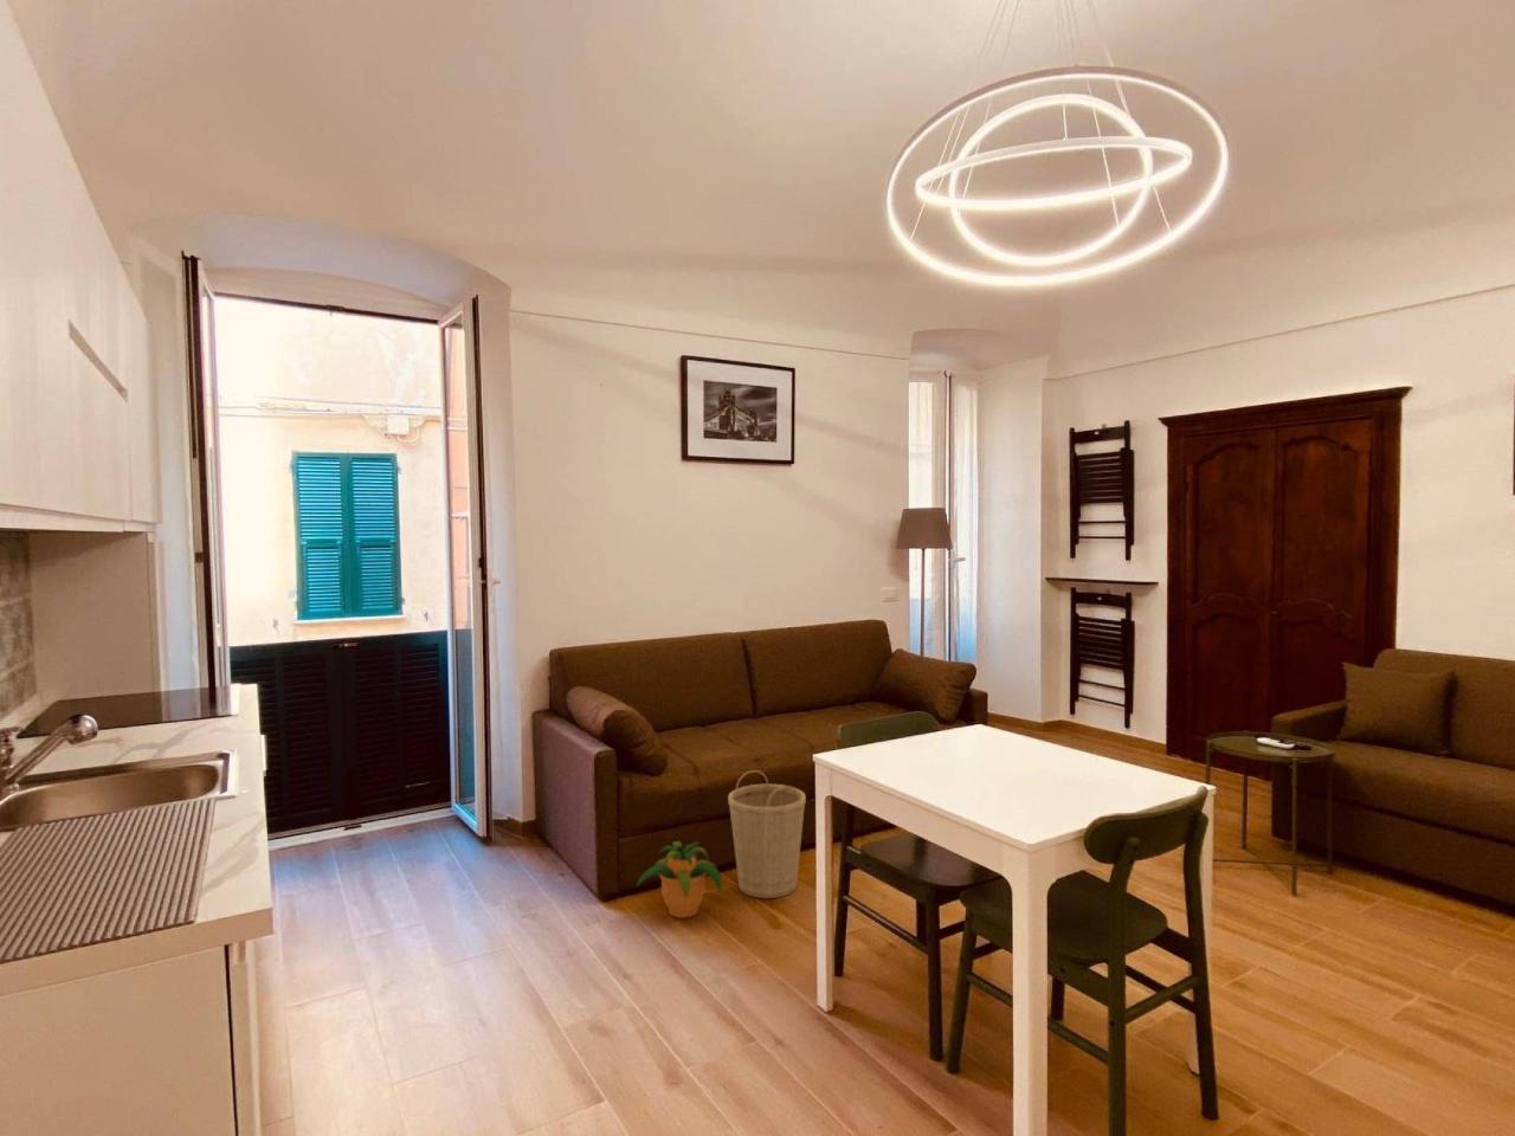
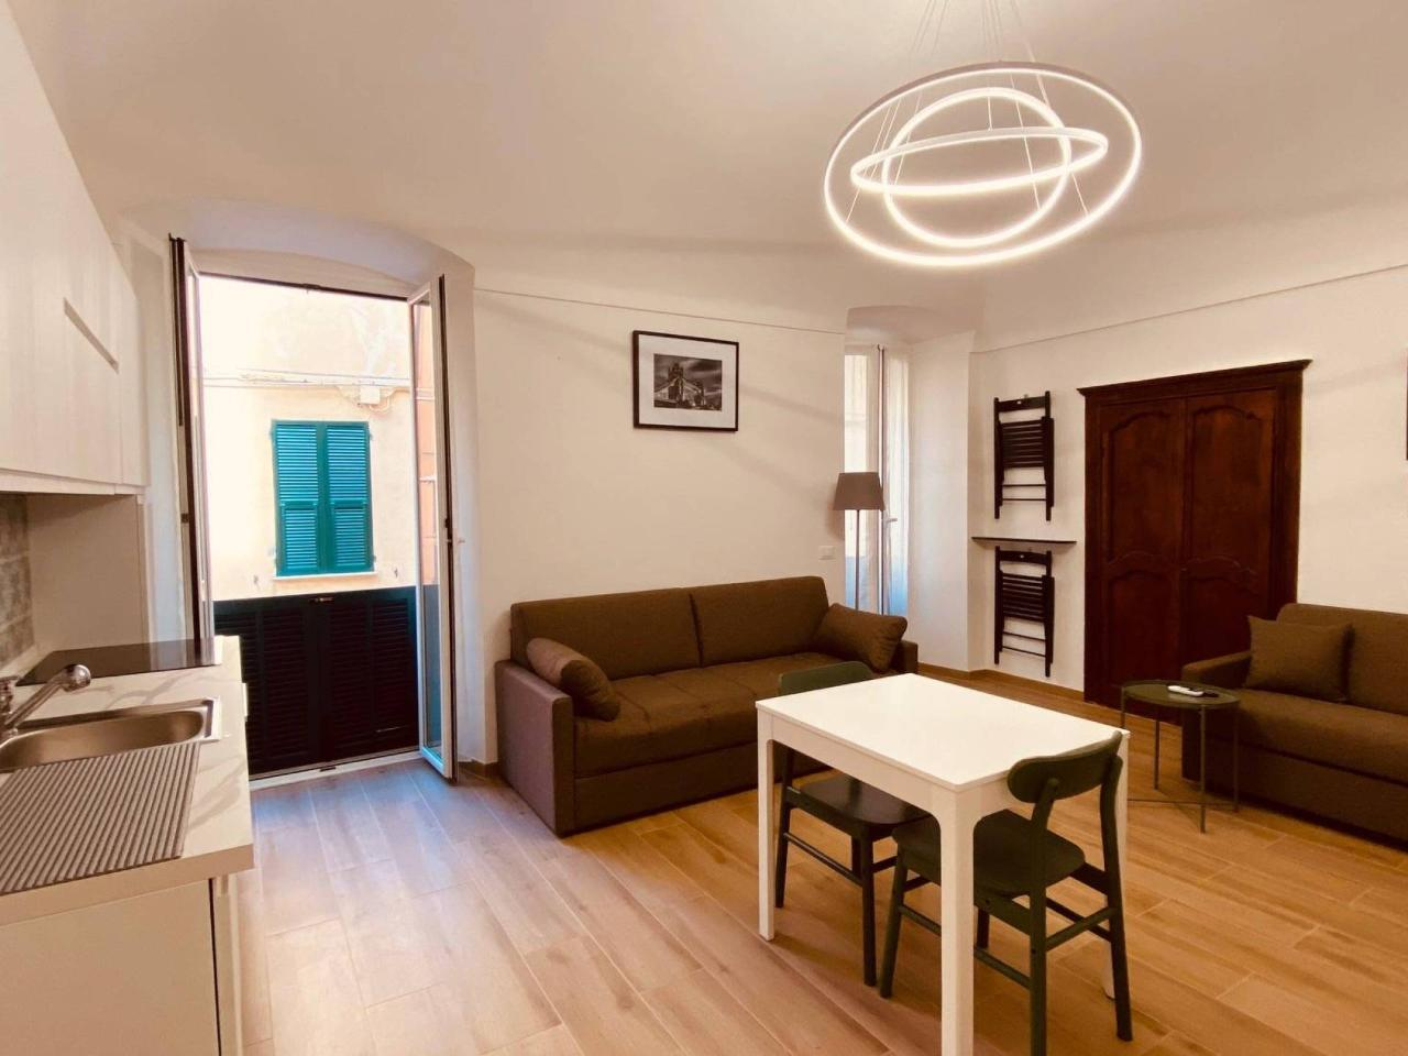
- potted plant (678, 876)
- basket (767, 831)
